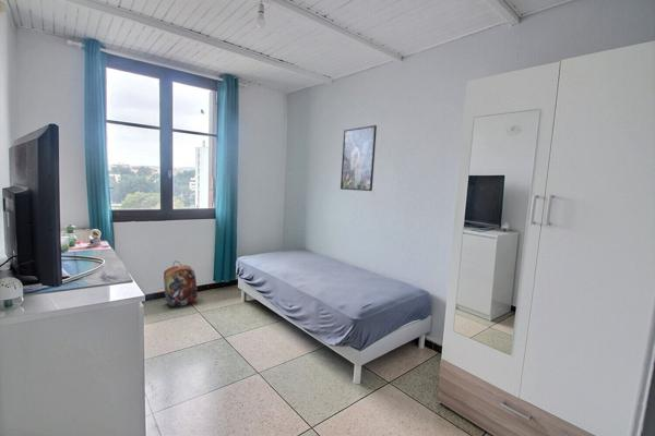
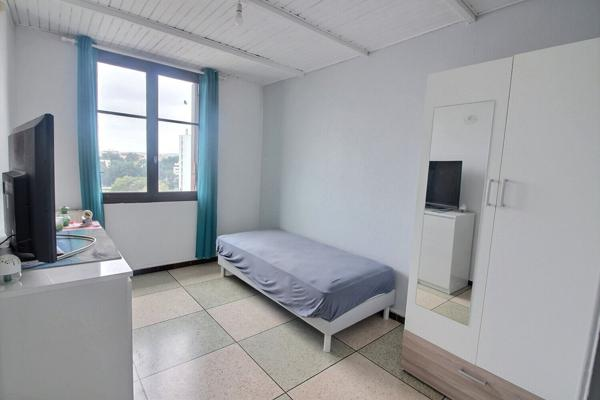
- backpack (180, 282)
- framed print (357, 159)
